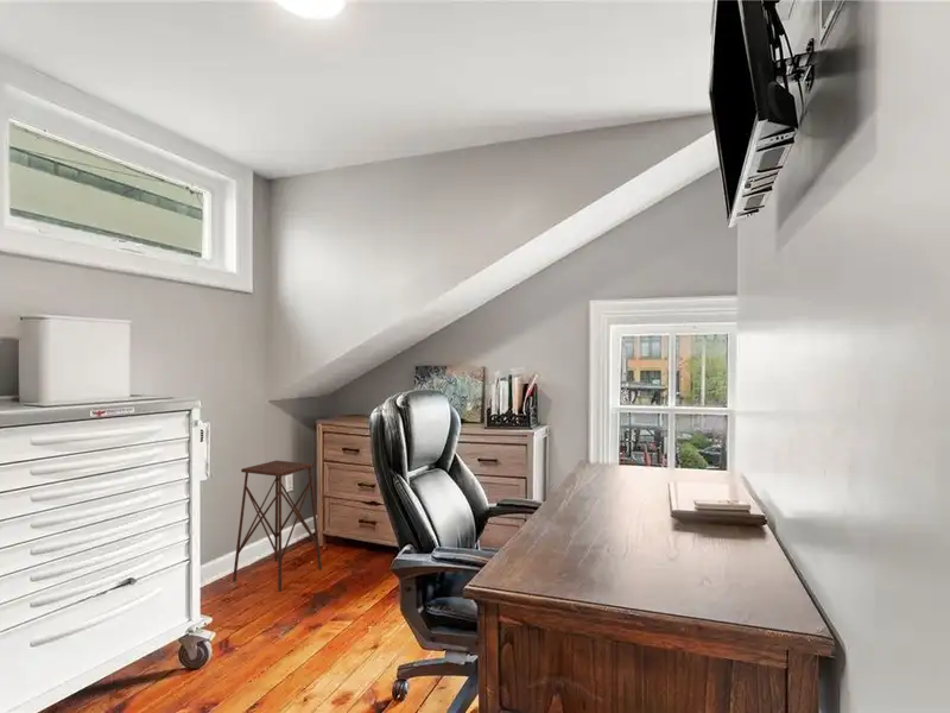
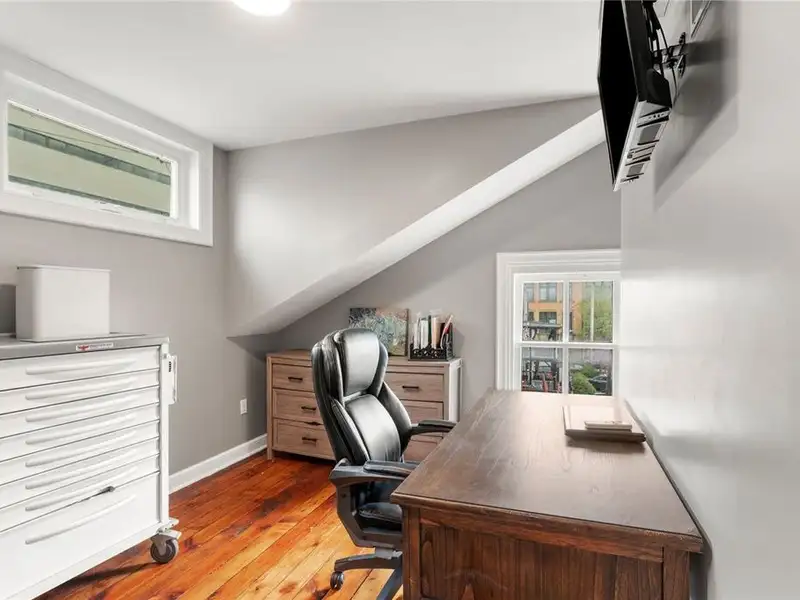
- side table (278, 520)
